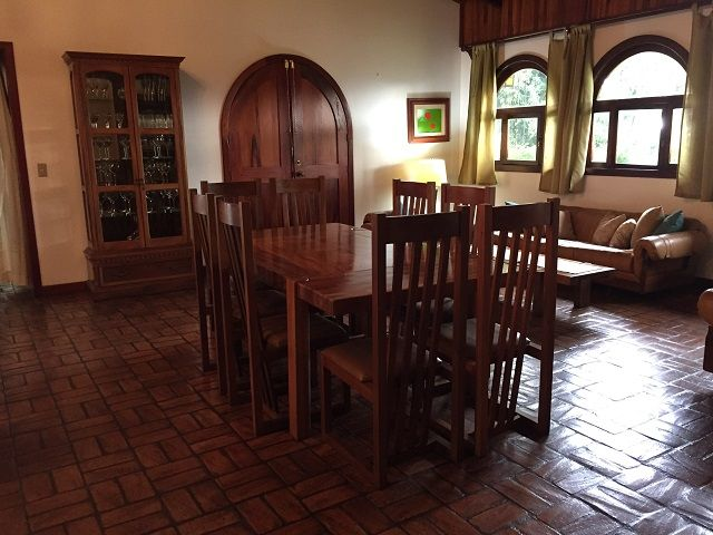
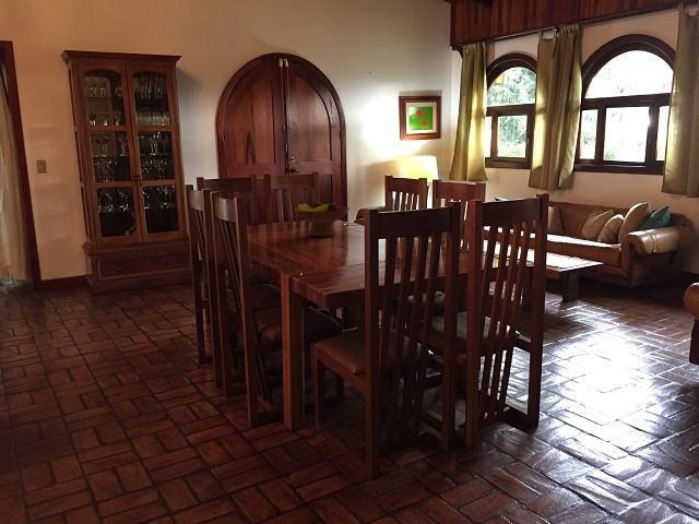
+ fruit bowl (322, 216)
